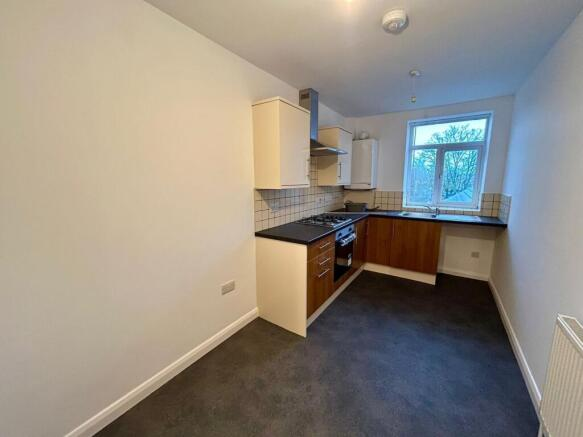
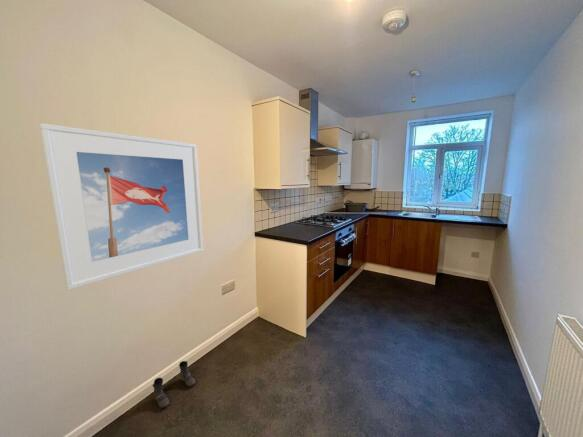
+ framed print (142, 204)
+ boots (181, 379)
